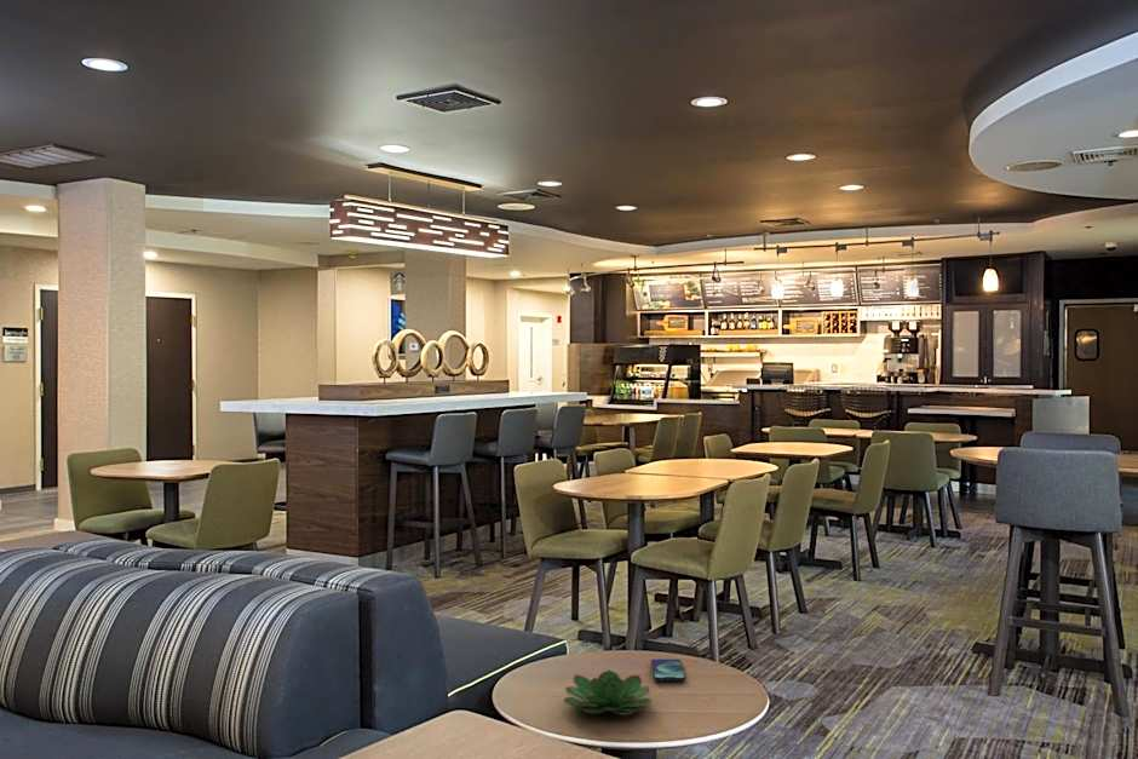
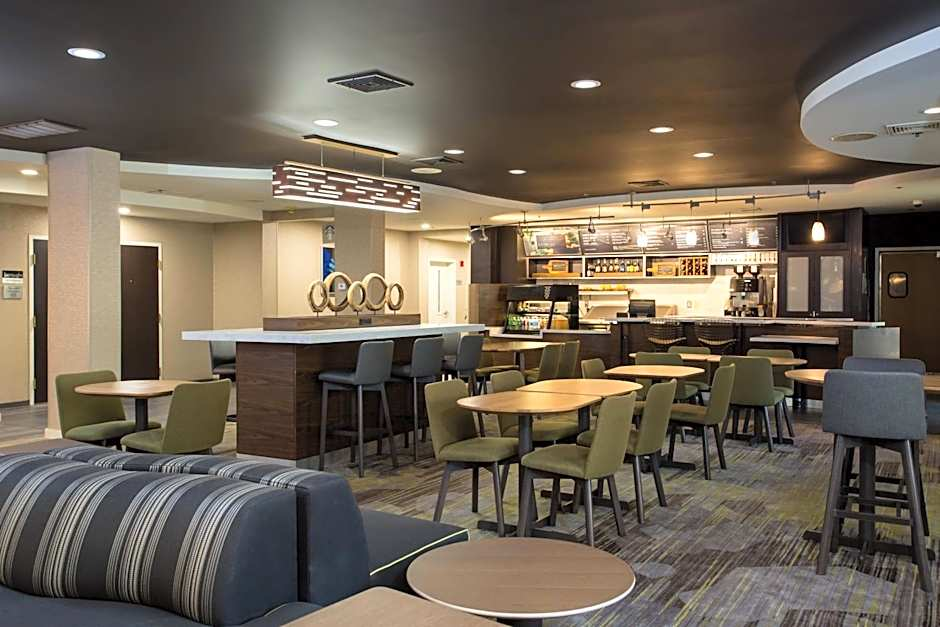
- succulent plant (608, 692)
- smartphone (667, 669)
